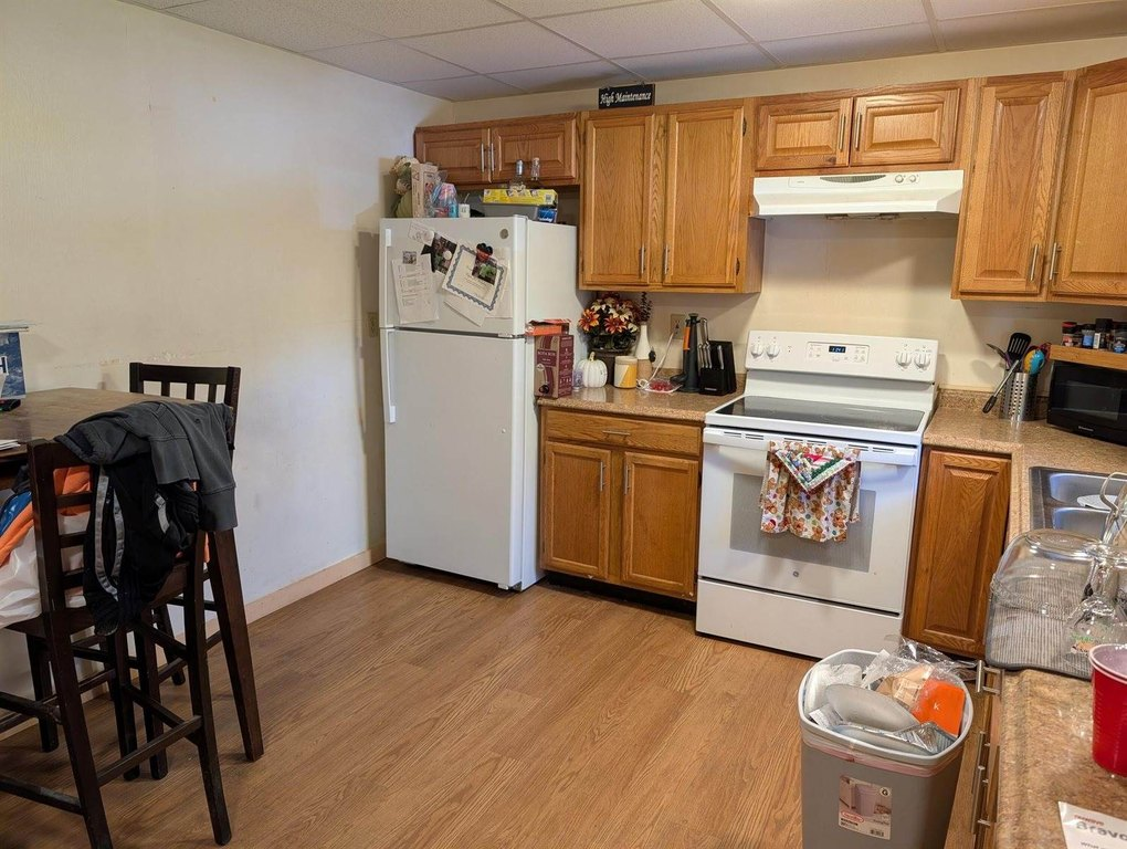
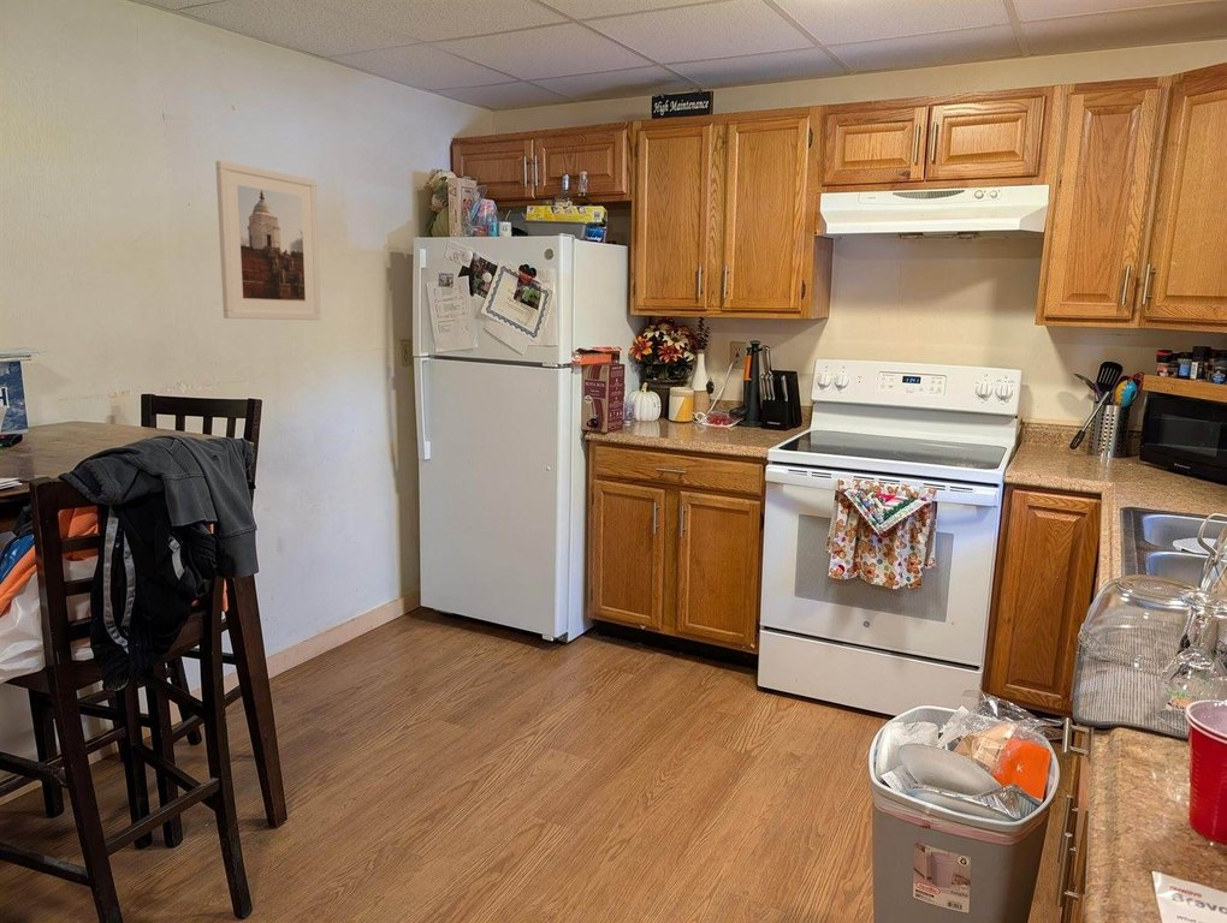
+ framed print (272, 245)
